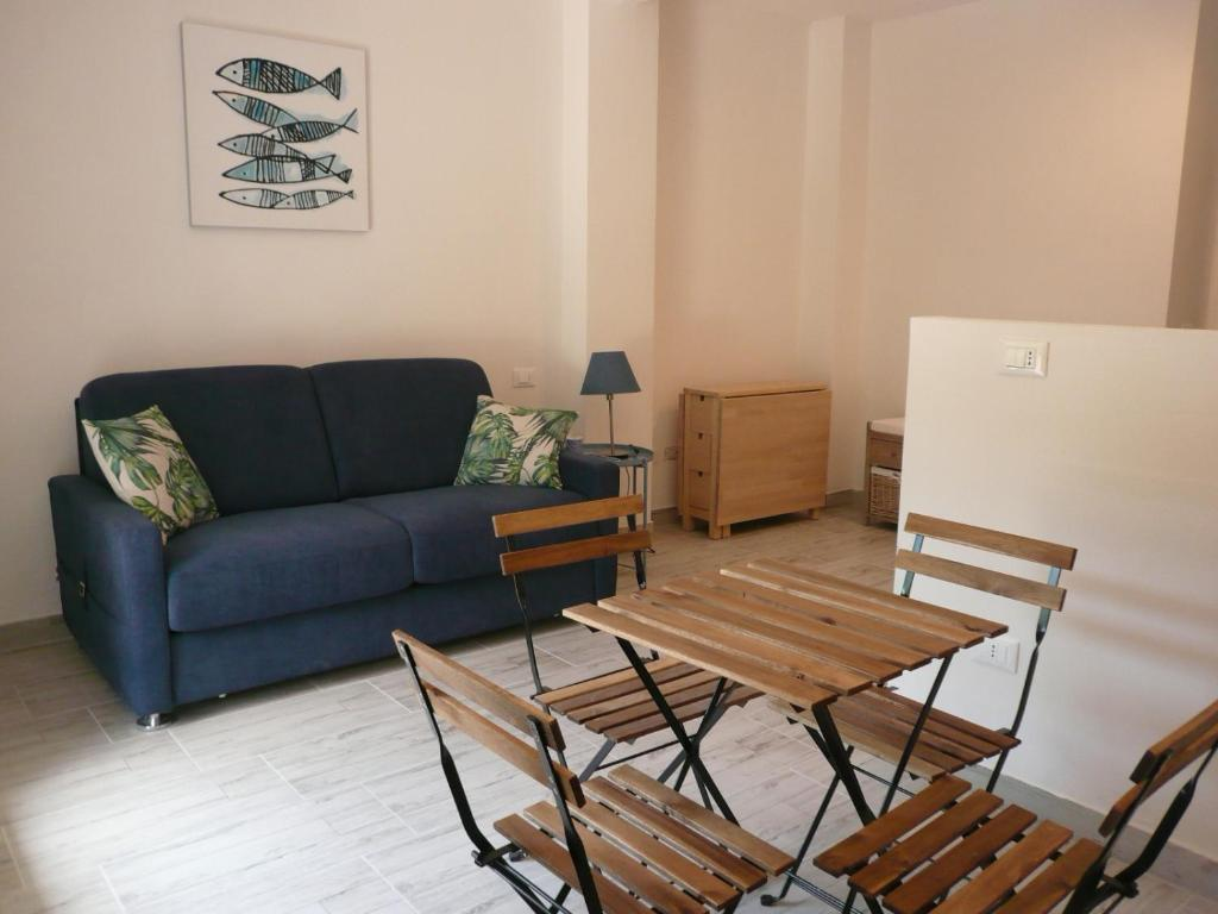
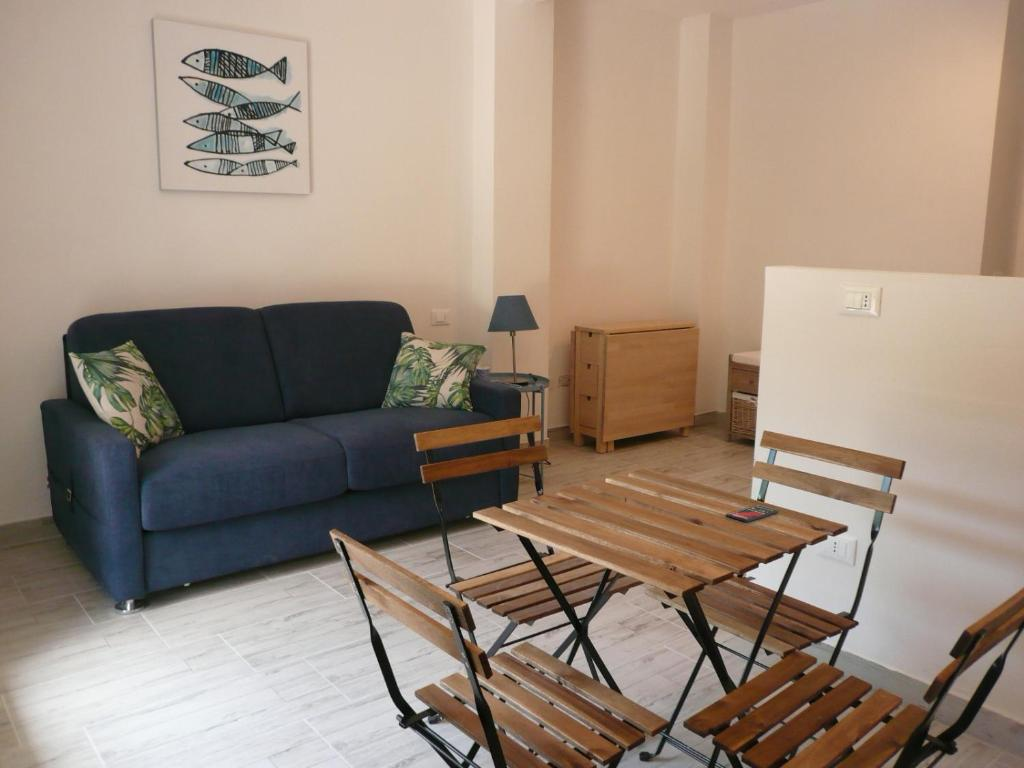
+ smartphone (752, 513)
